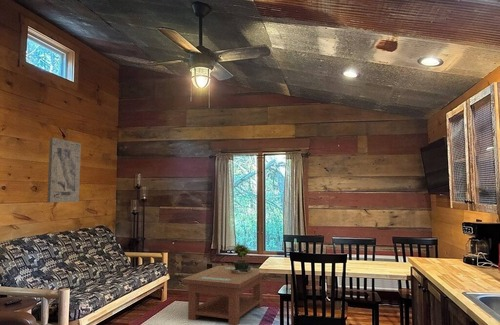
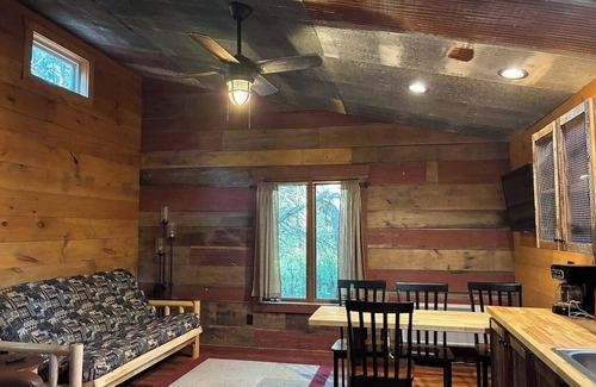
- potted plant (241, 256)
- coffee table (227, 292)
- wall art (65, 171)
